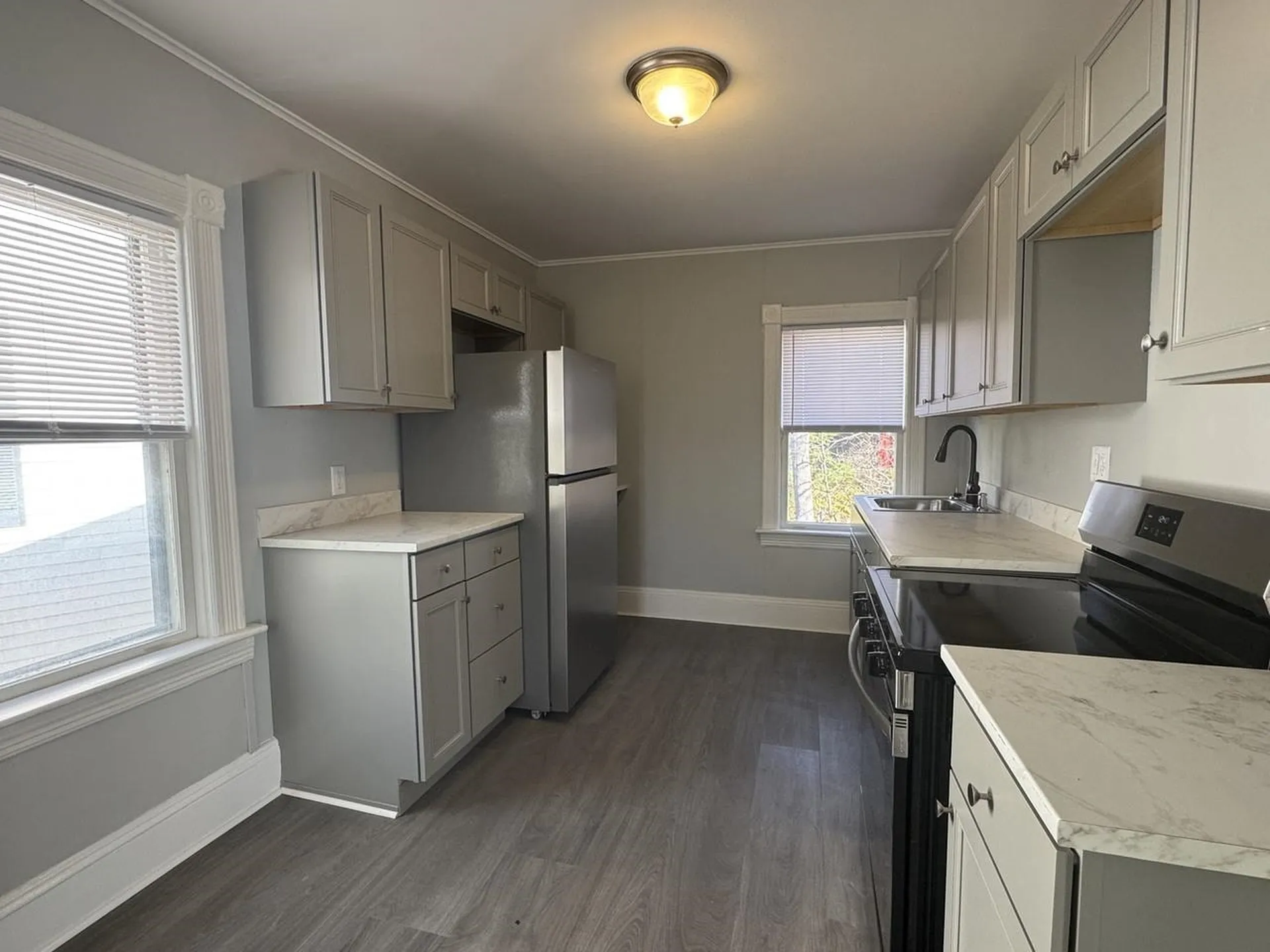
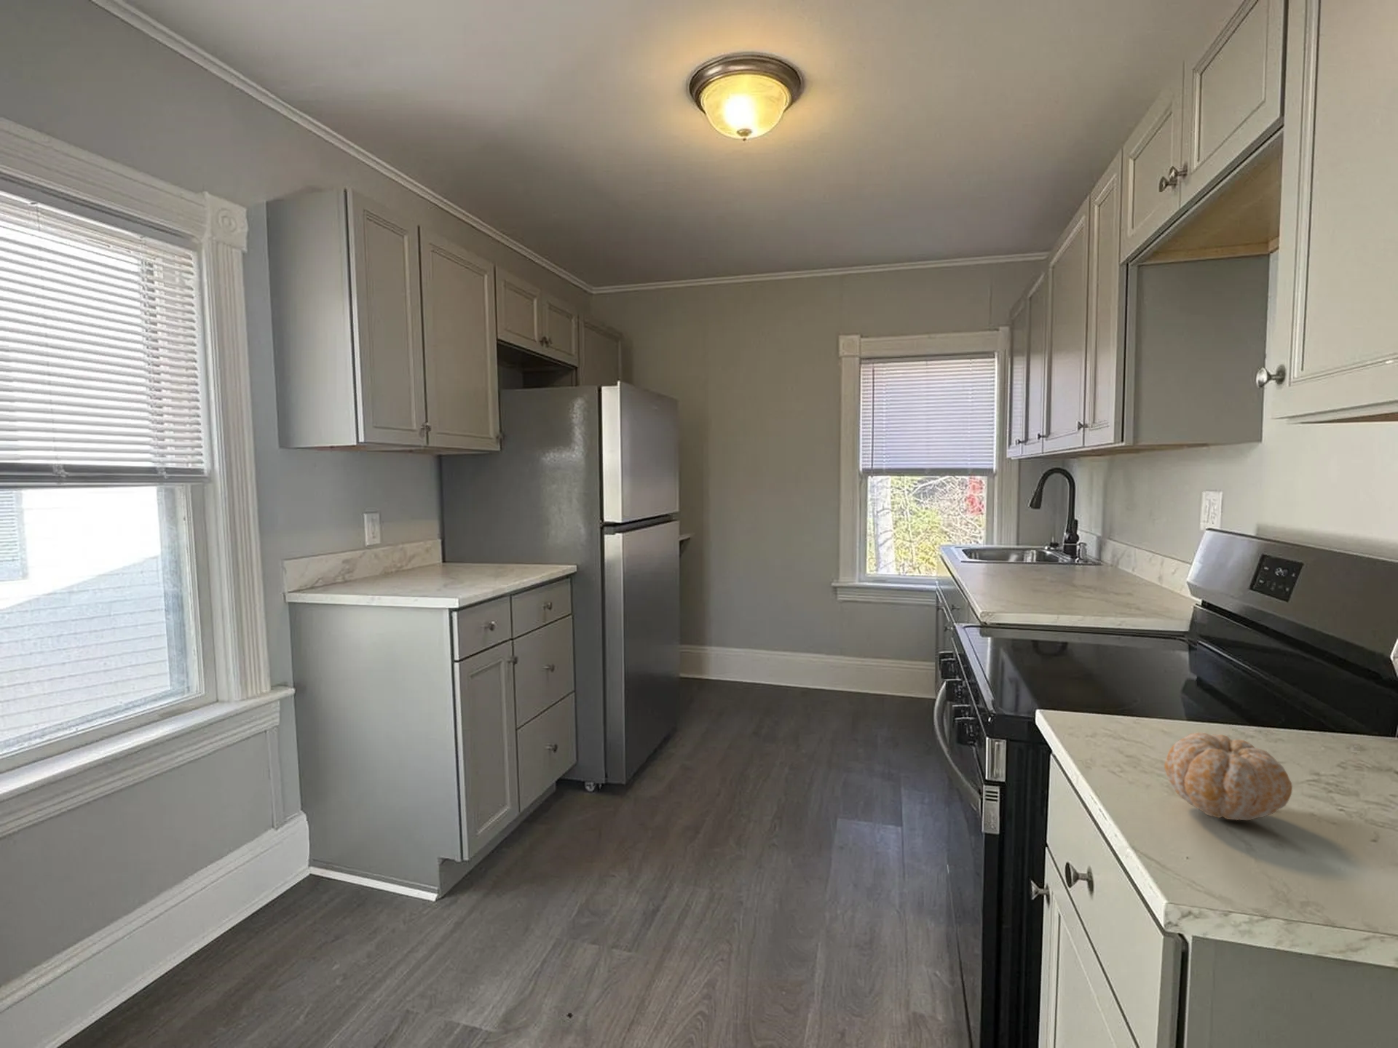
+ fruit (1224, 777)
